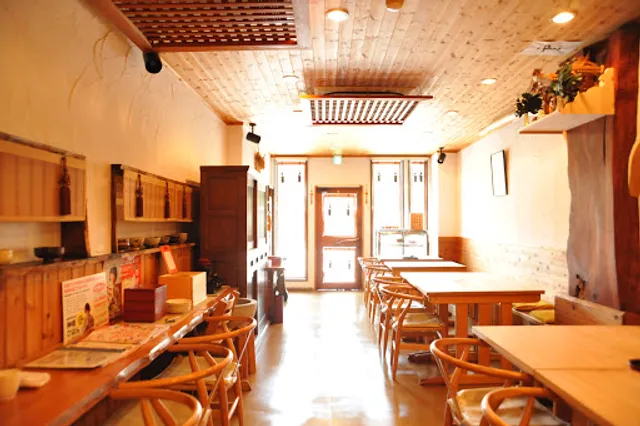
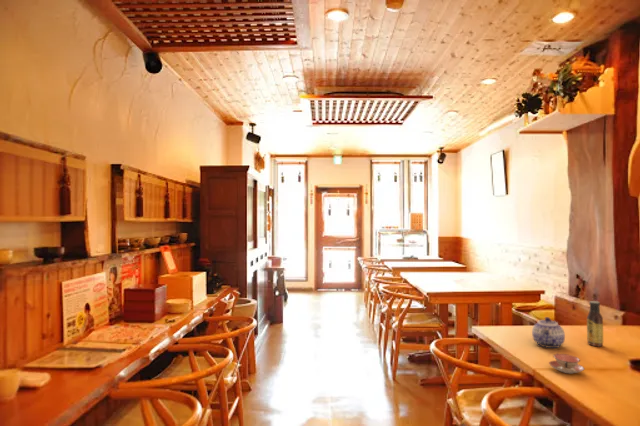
+ teacup (566, 363)
+ sauce bottle (594, 323)
+ teapot (548, 331)
